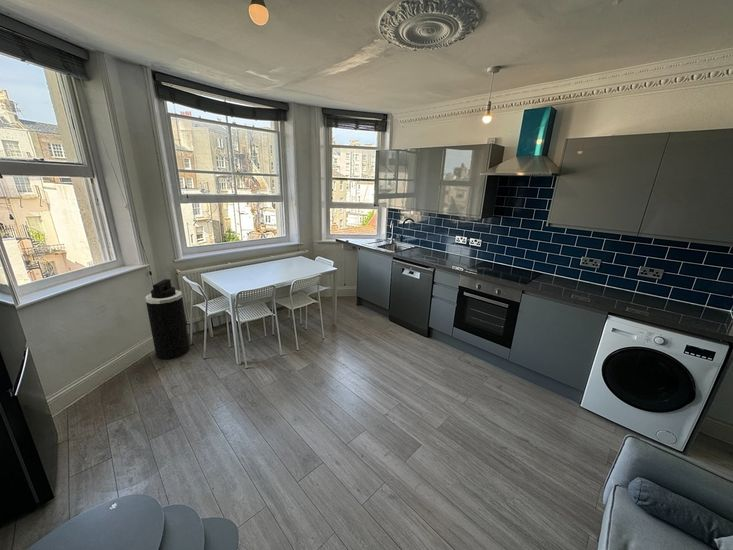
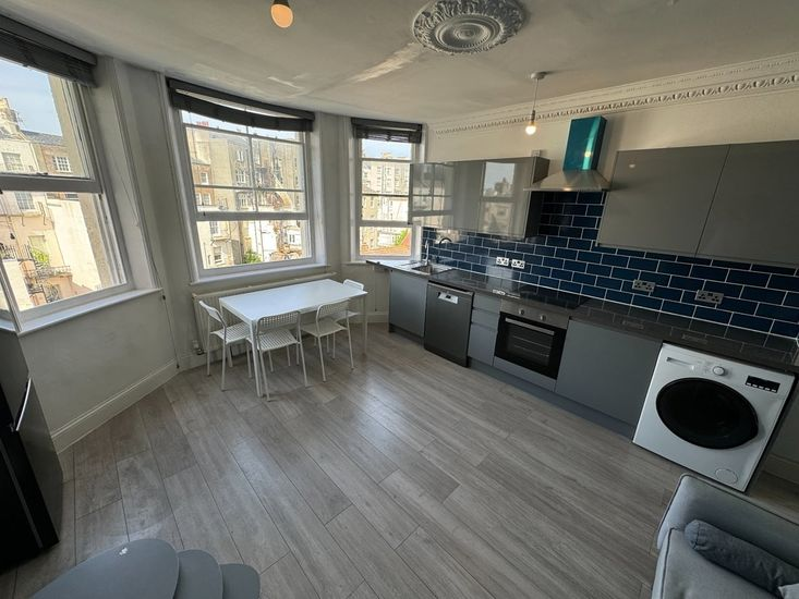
- trash can (167, 318)
